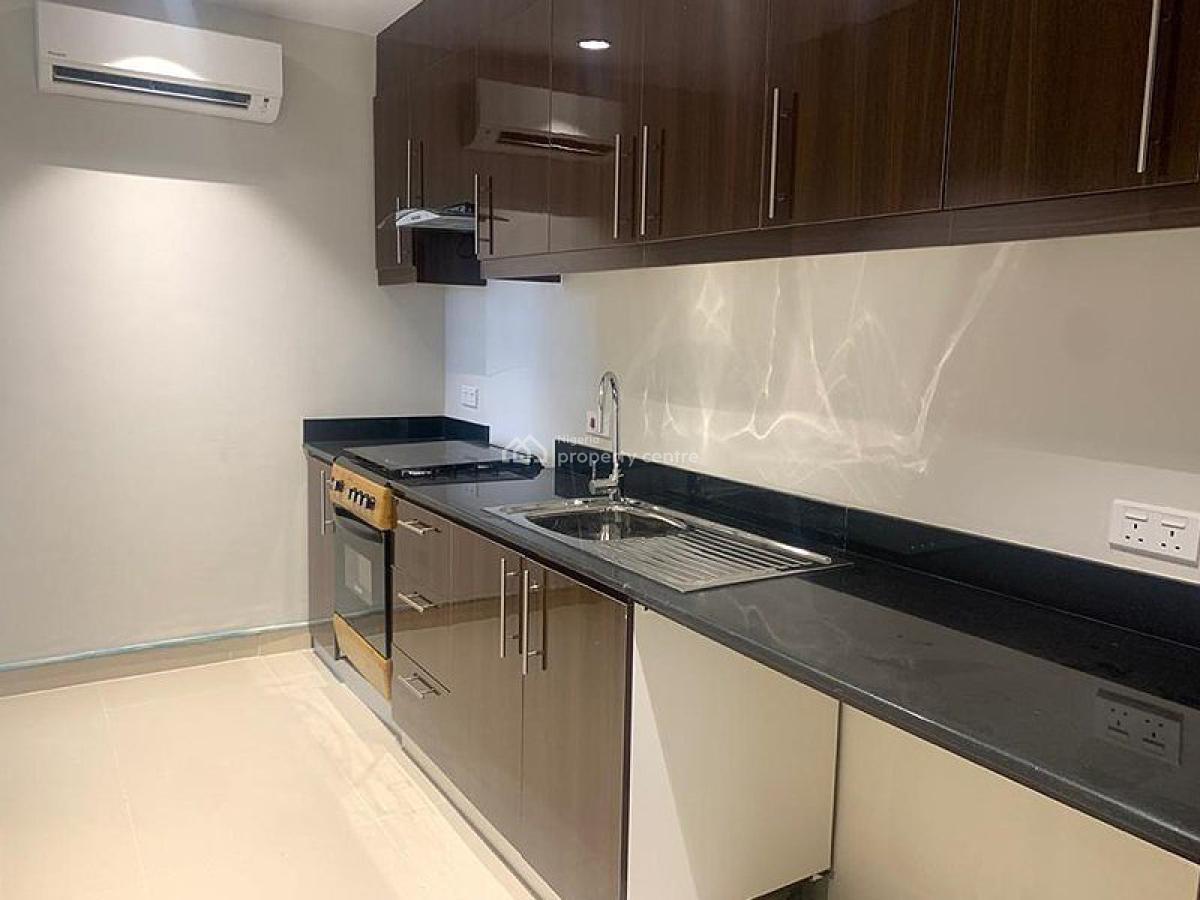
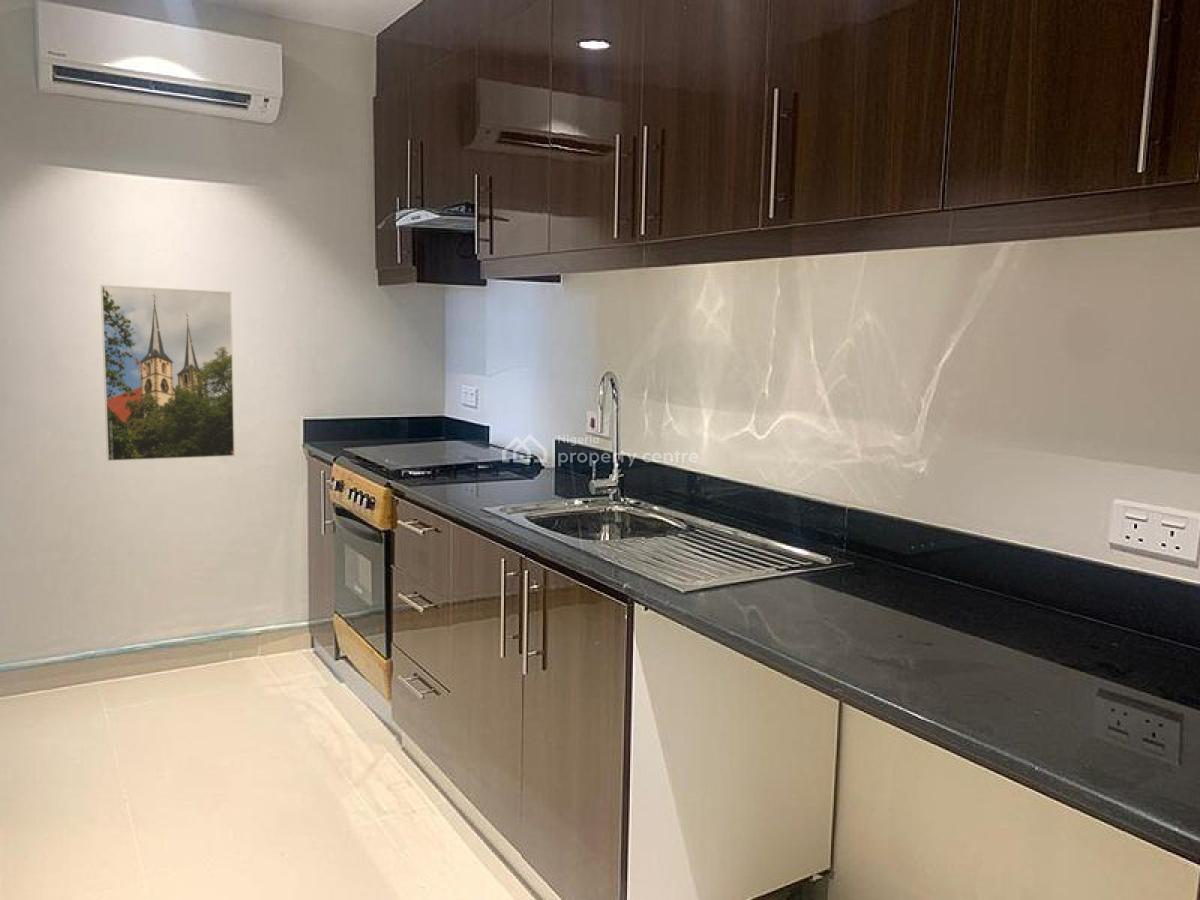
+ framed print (170, 374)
